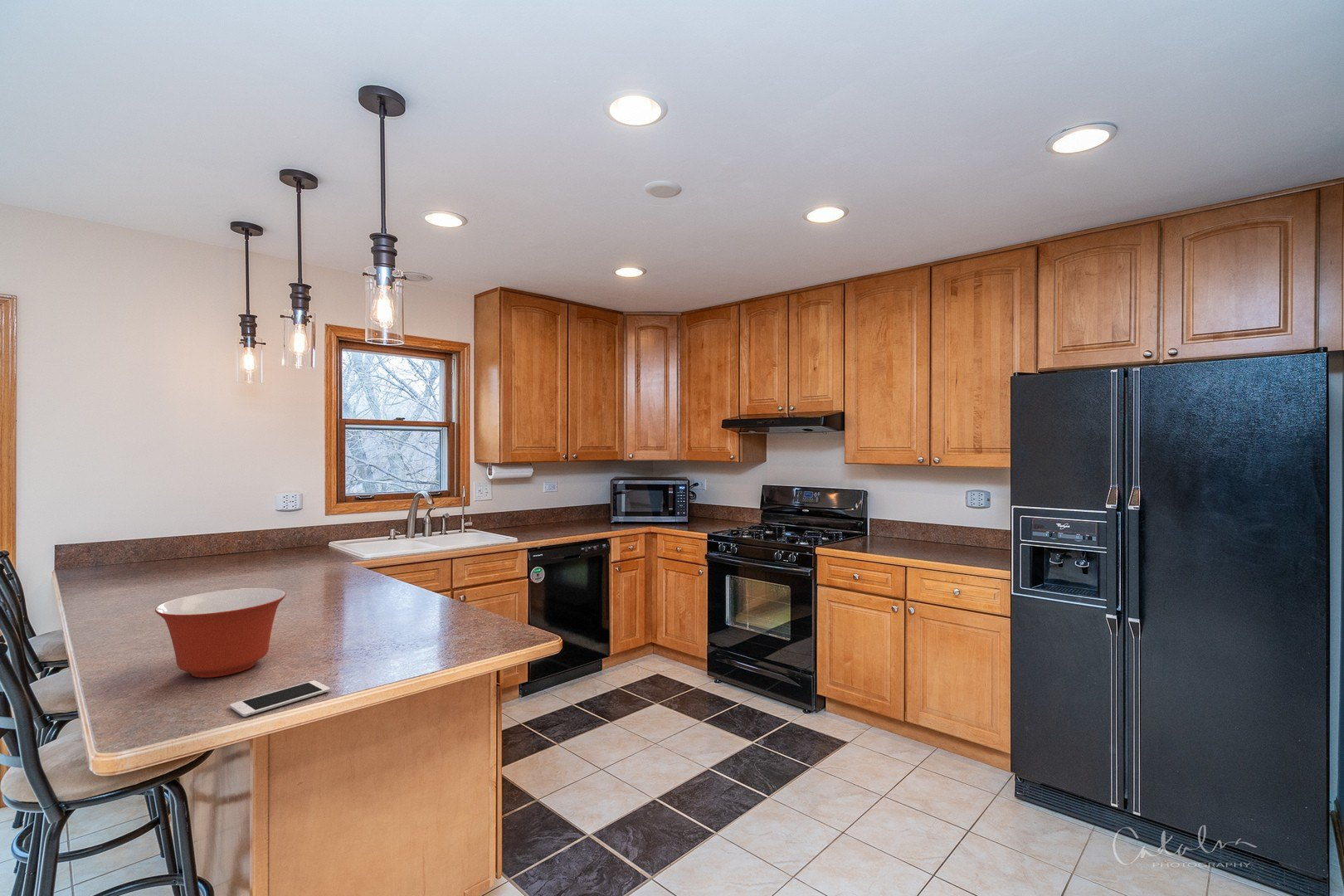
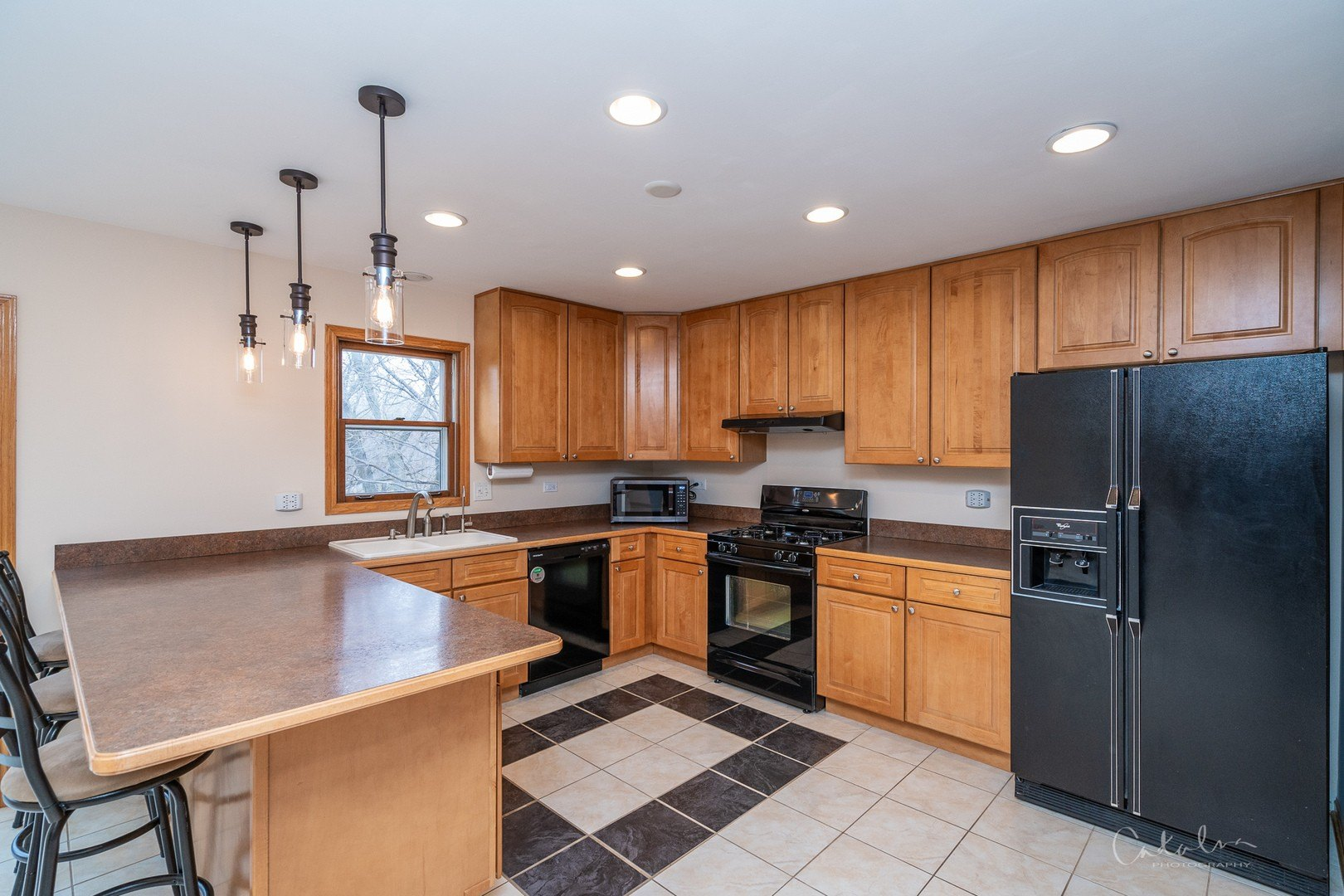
- mixing bowl (224, 634)
- cell phone (281, 697)
